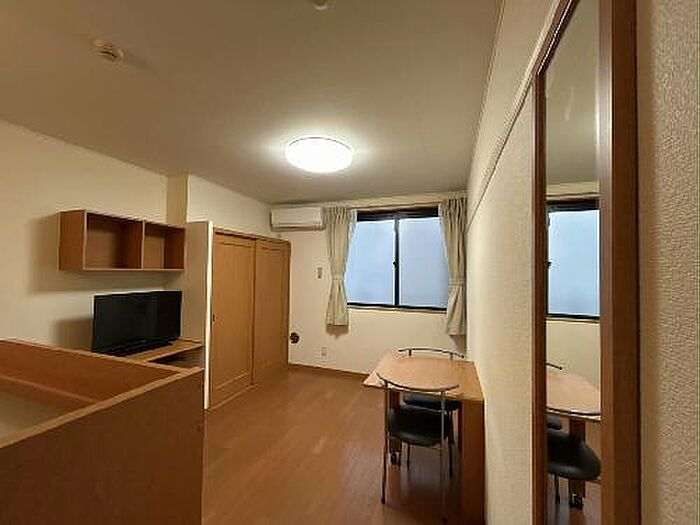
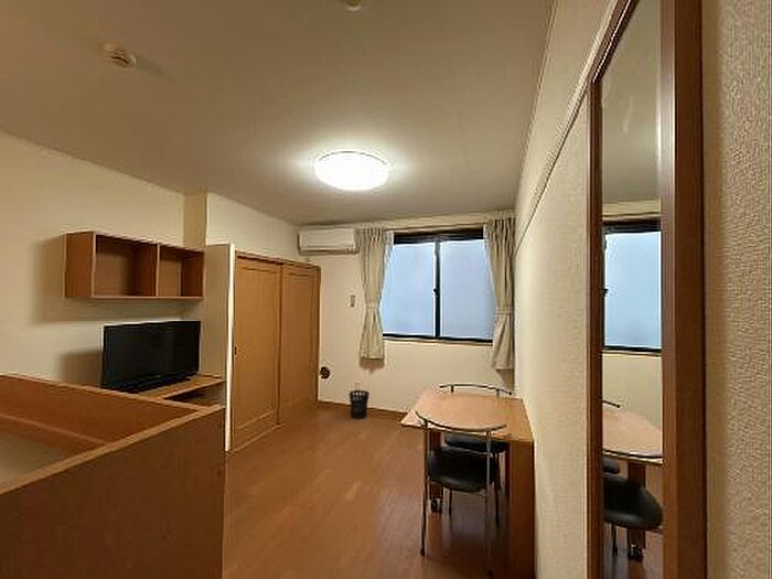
+ wastebasket (358, 404)
